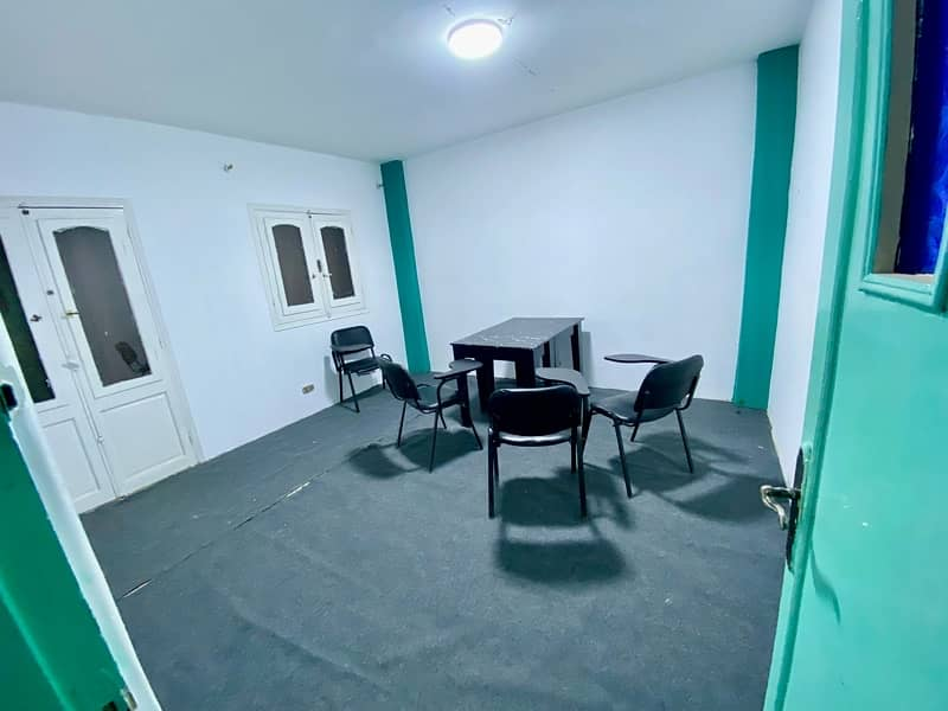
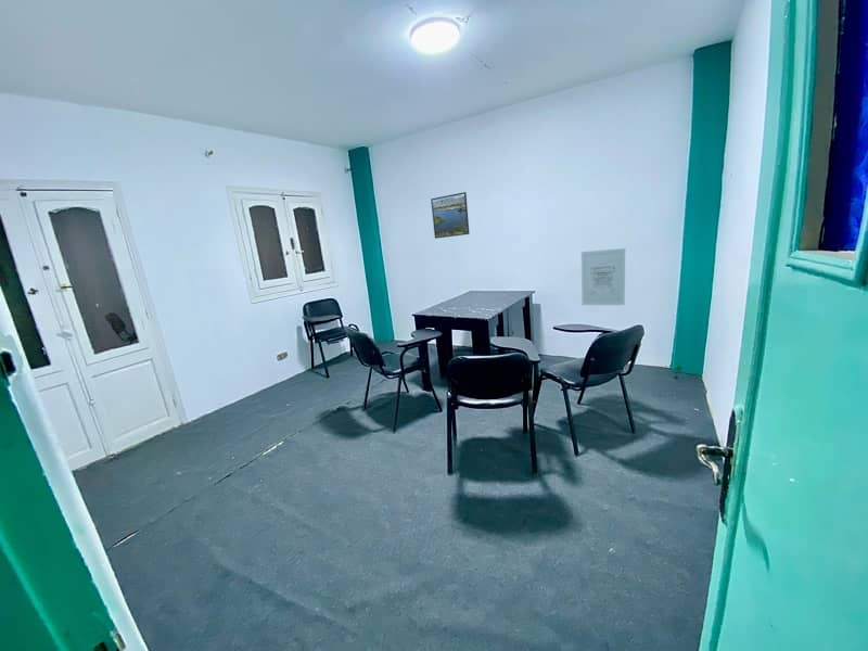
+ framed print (449, 216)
+ wall art (602, 278)
